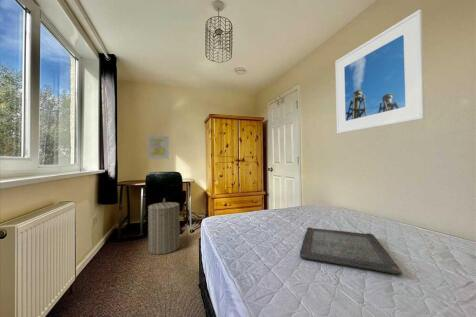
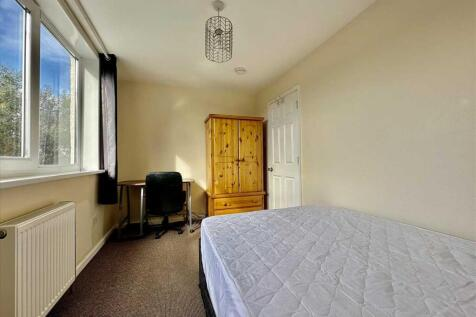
- serving tray (342, 245)
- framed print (370, 84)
- wall art (158, 147)
- laundry hamper (164, 223)
